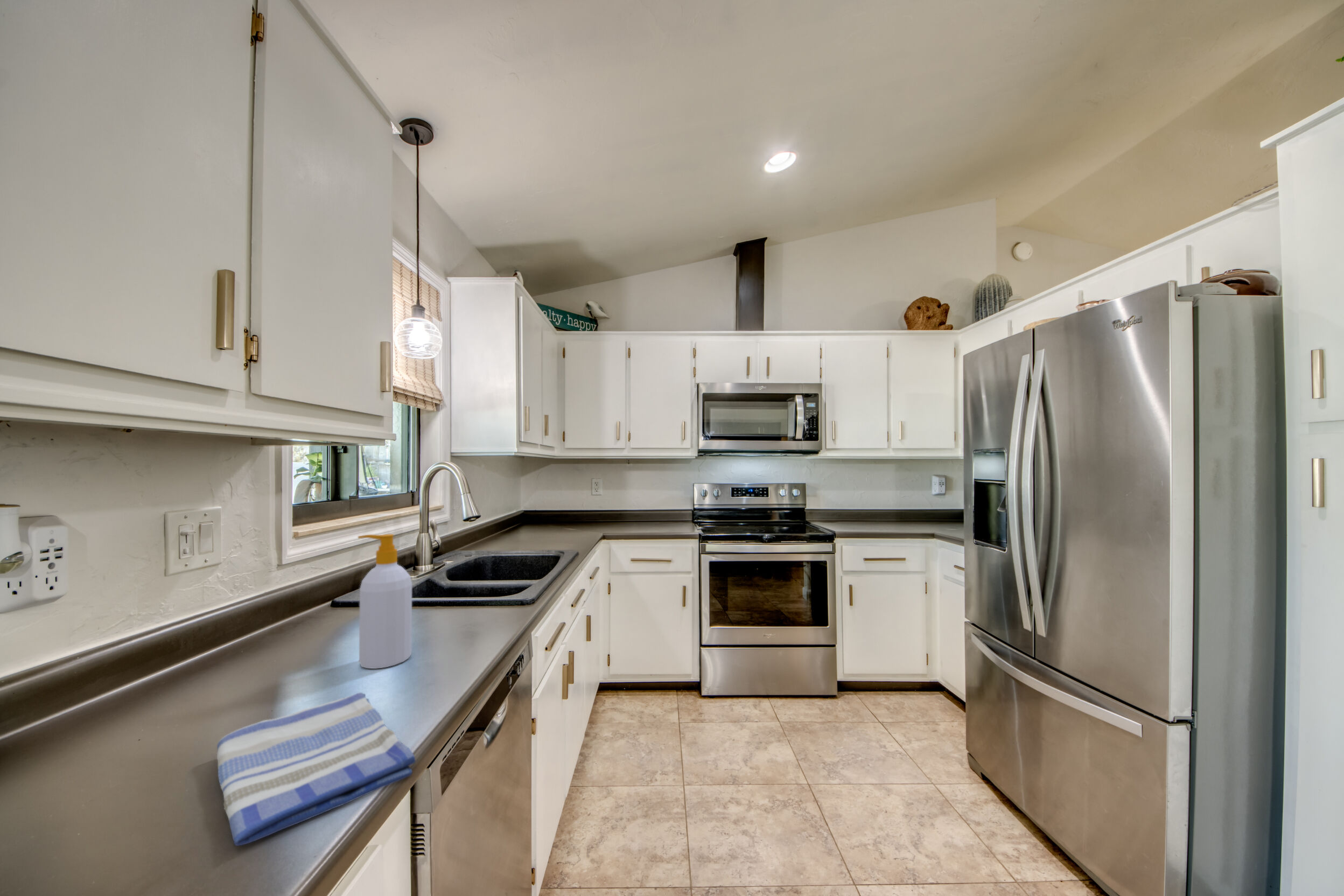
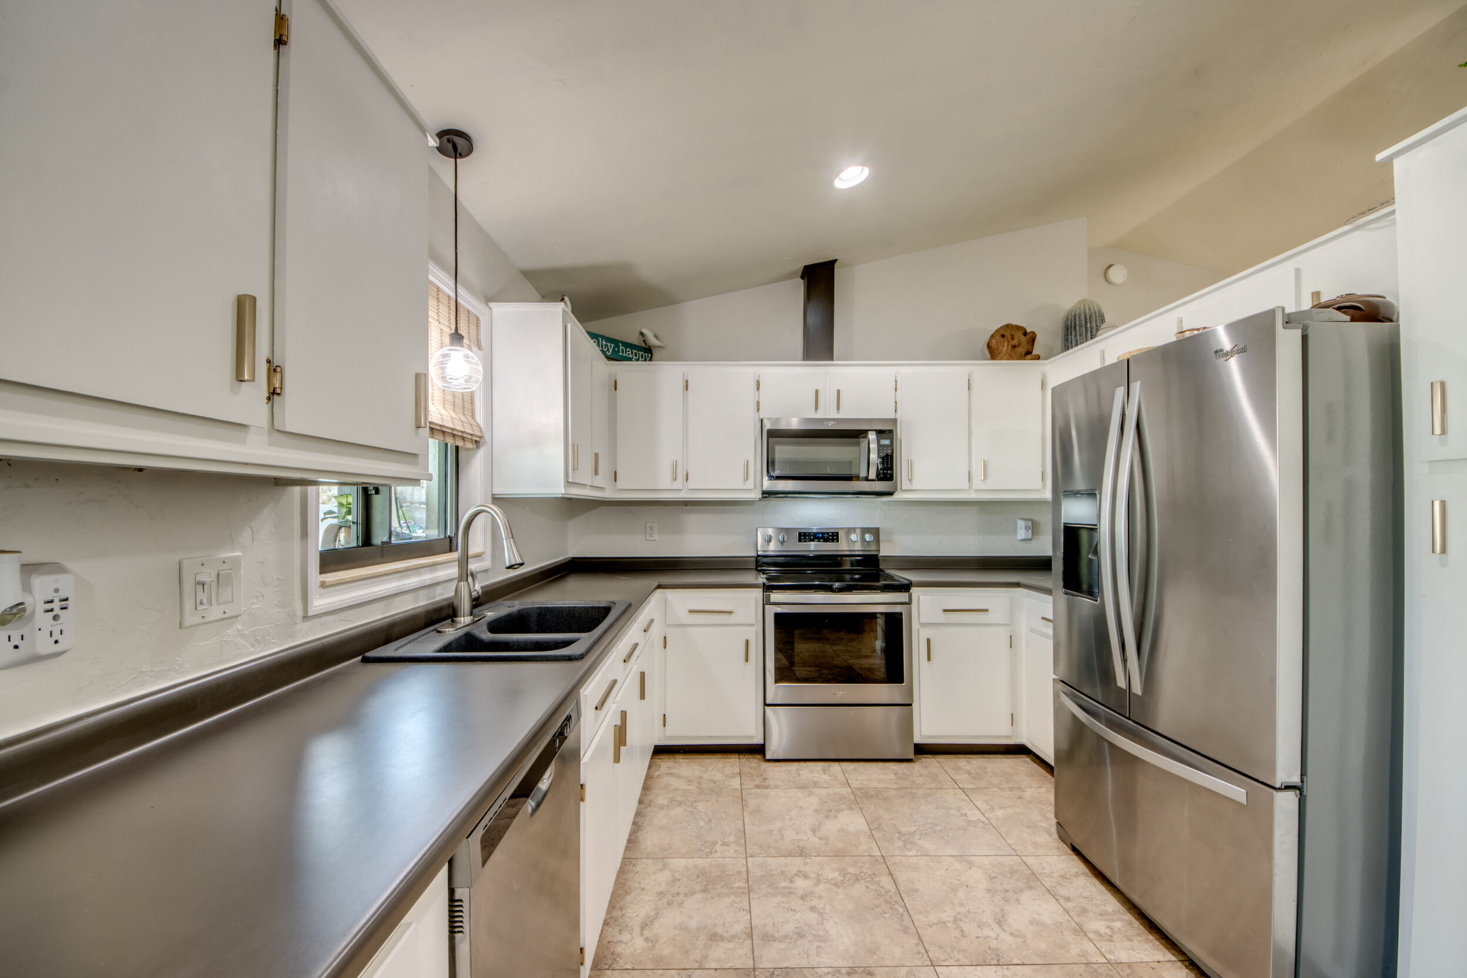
- dish towel (314, 752)
- soap bottle (384, 597)
